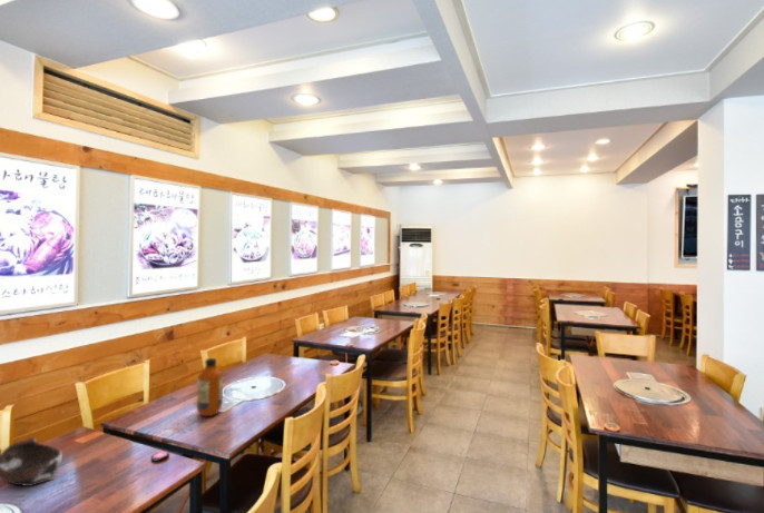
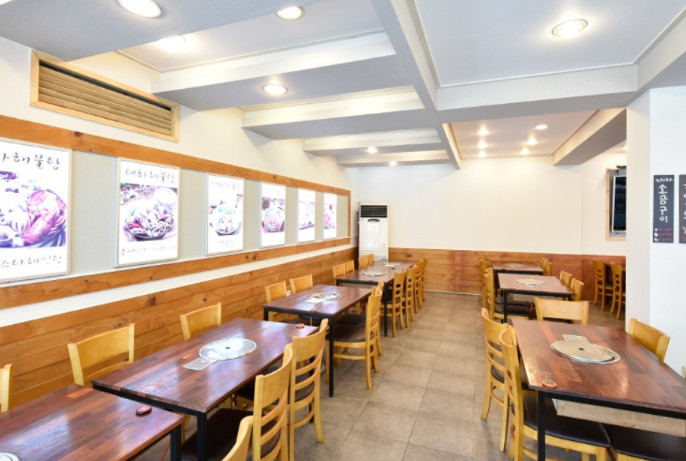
- bottle (209, 386)
- bowl (30, 464)
